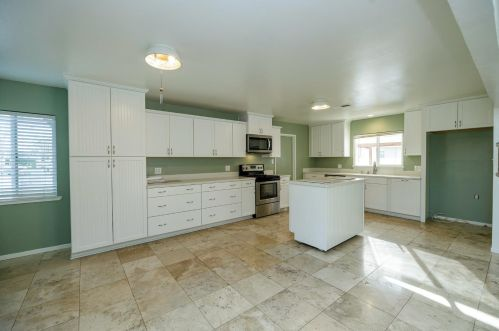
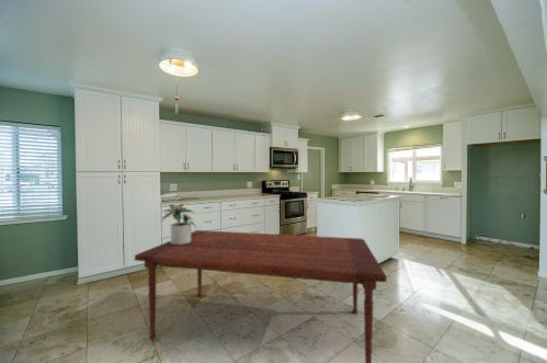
+ potted plant (179, 223)
+ dining table (262, 274)
